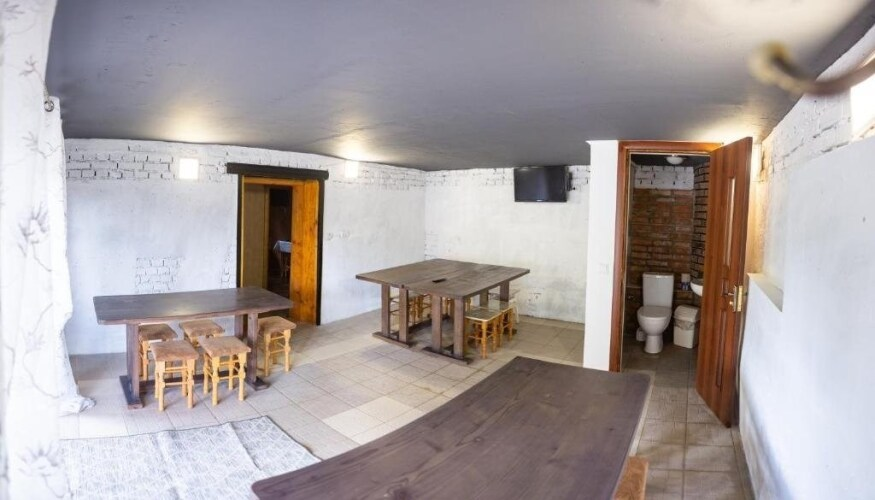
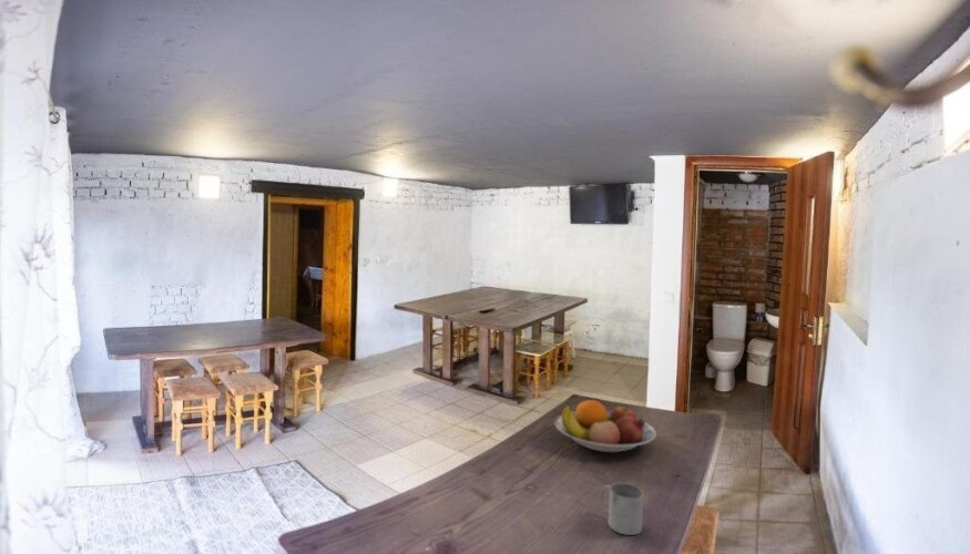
+ mug (620, 505)
+ fruit bowl (604, 422)
